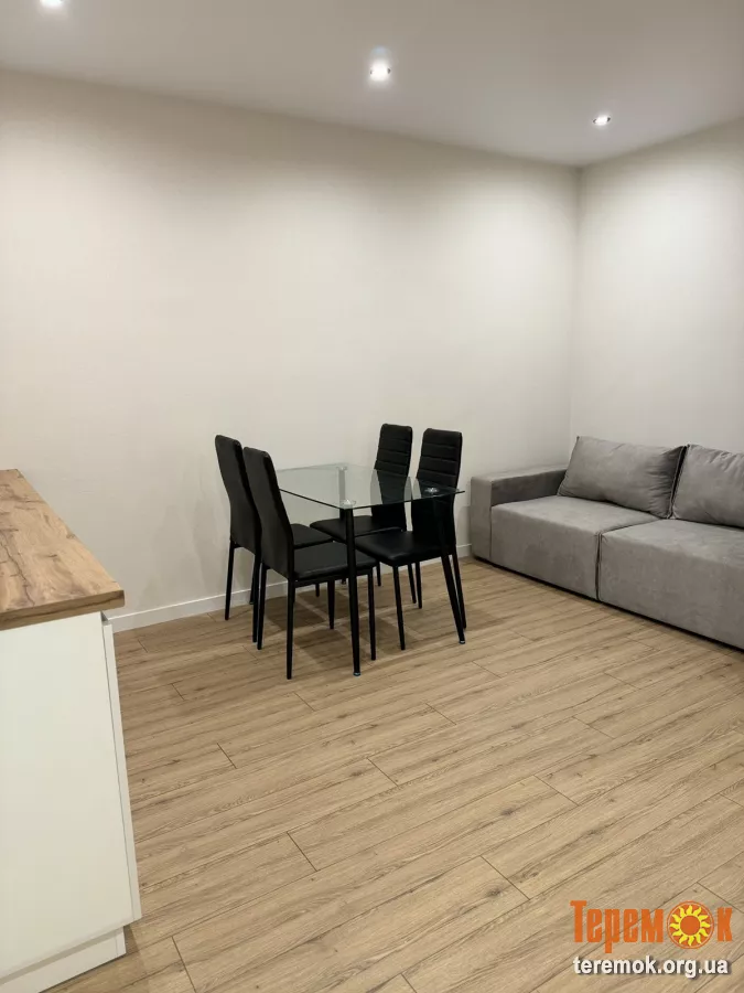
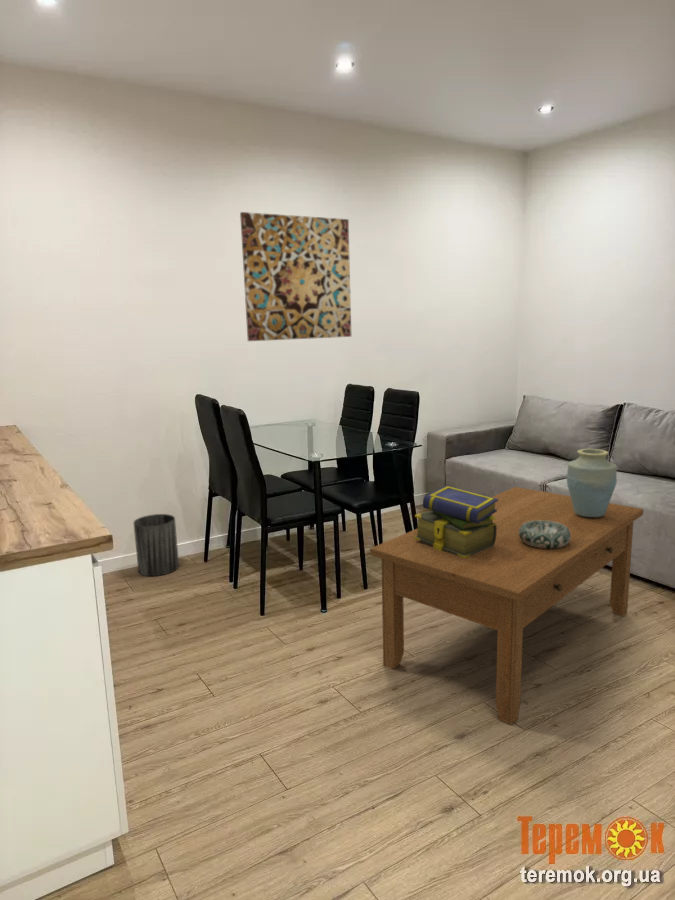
+ wall art (299, 278)
+ stack of books (458, 518)
+ trash can (156, 544)
+ coffee table (515, 583)
+ vase (591, 483)
+ decorative bowl (544, 533)
